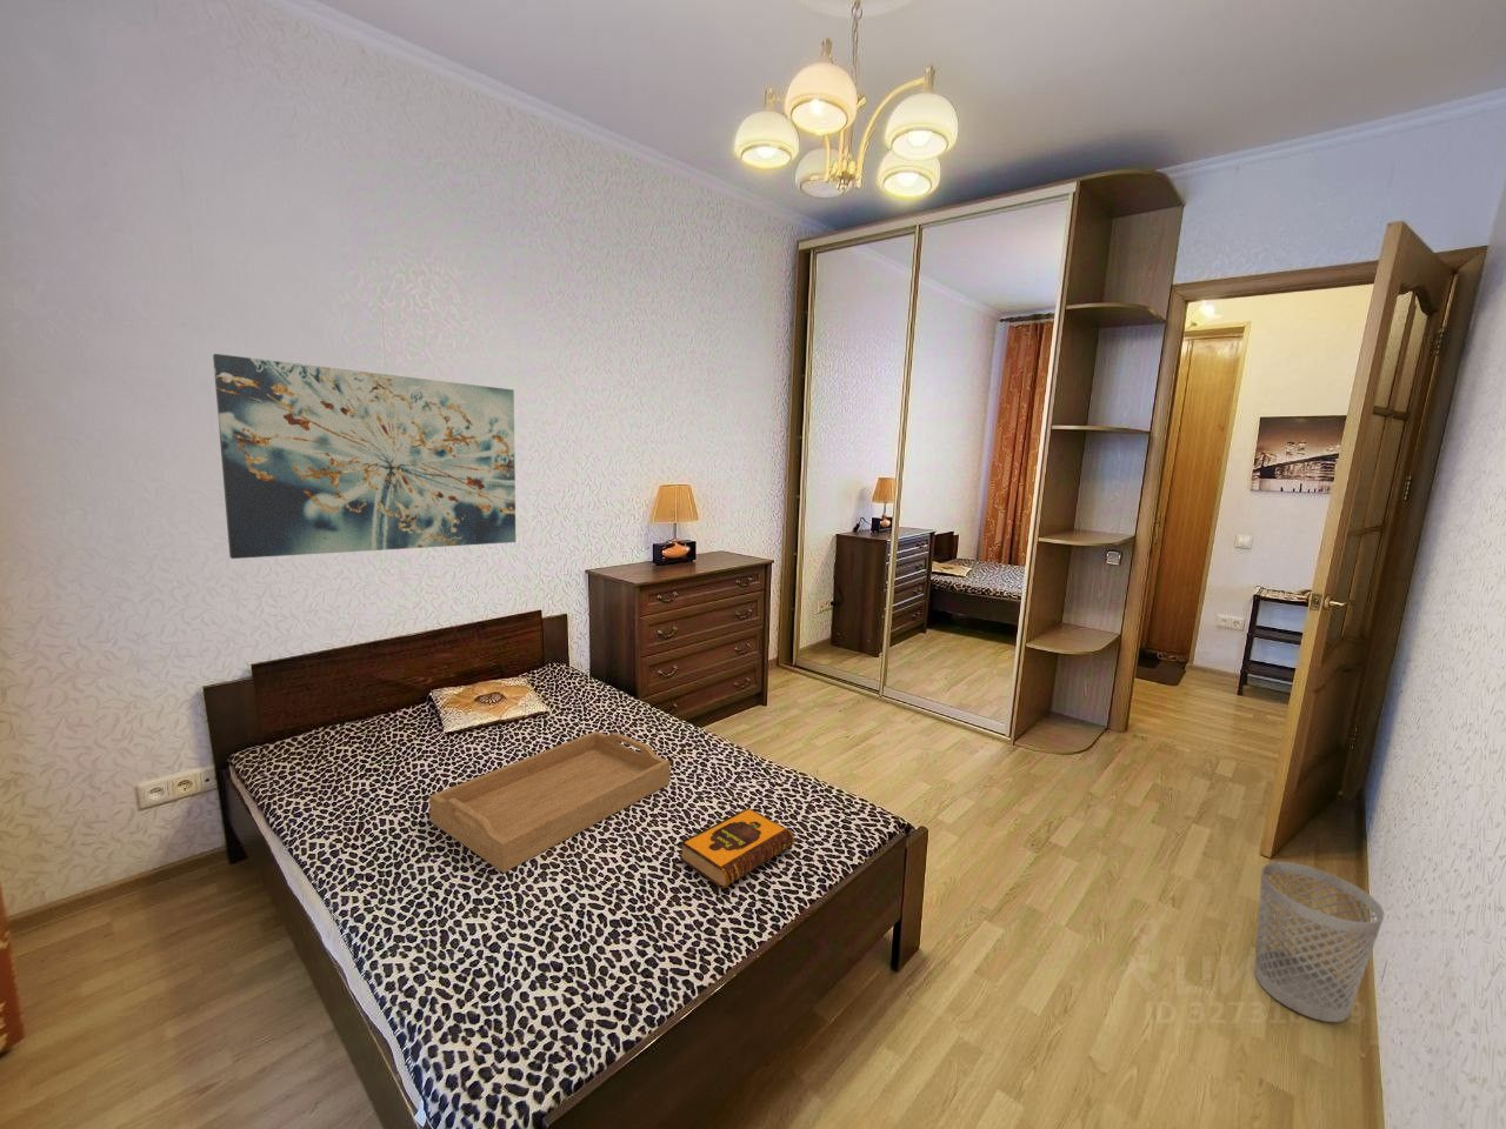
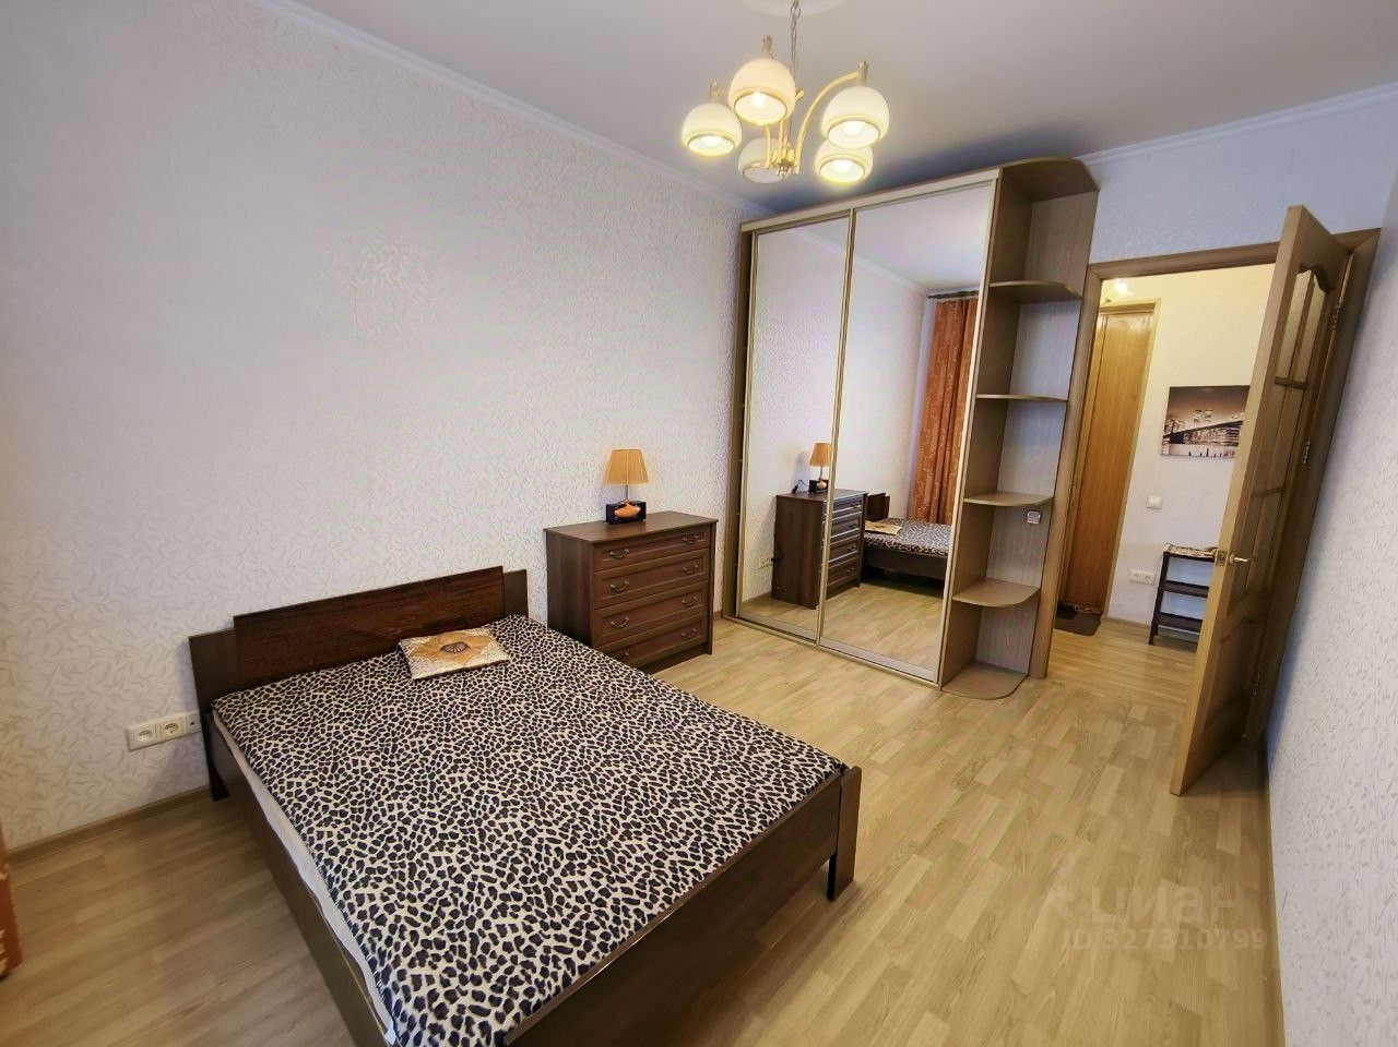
- wastebasket (1309, 942)
- serving tray (557, 785)
- wall art (388, 464)
- hardback book (738, 846)
